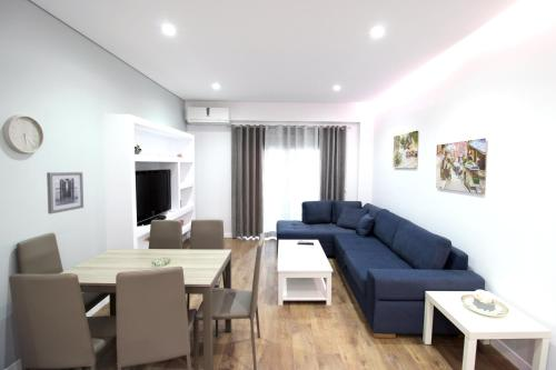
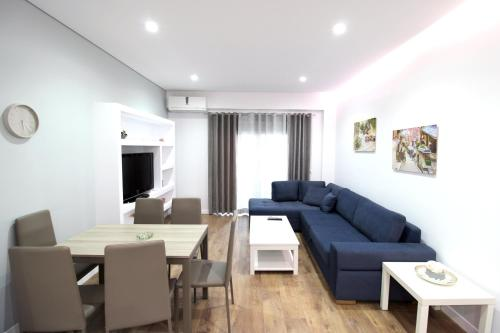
- wall art (66, 191)
